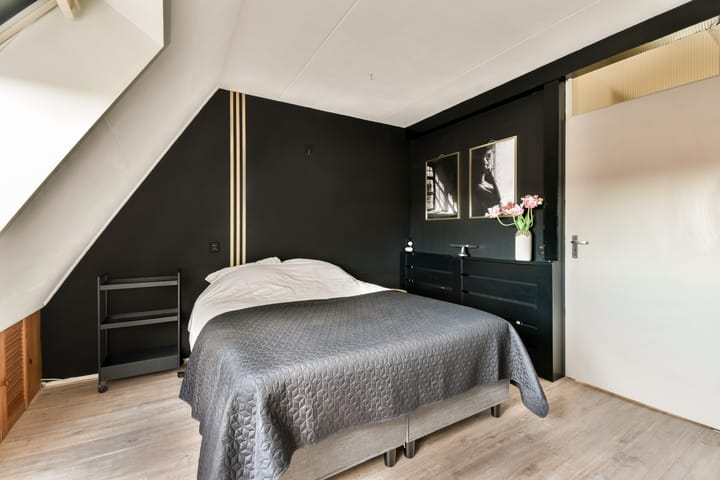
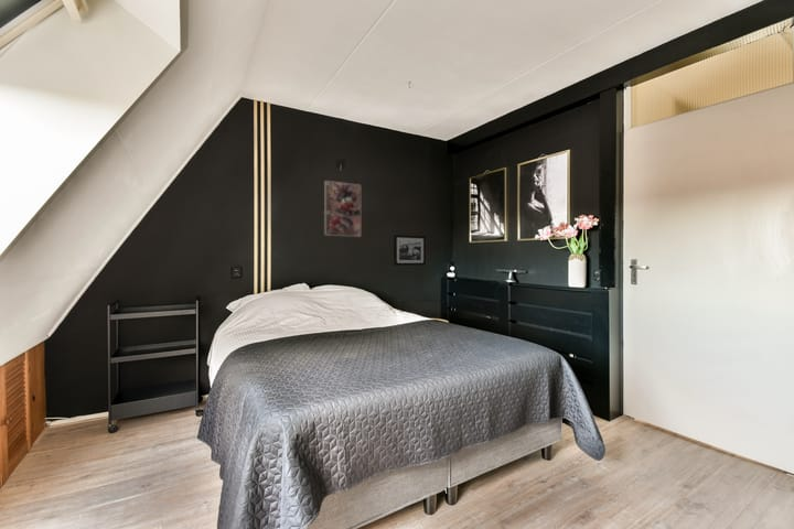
+ picture frame (409, 250)
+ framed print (343, 209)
